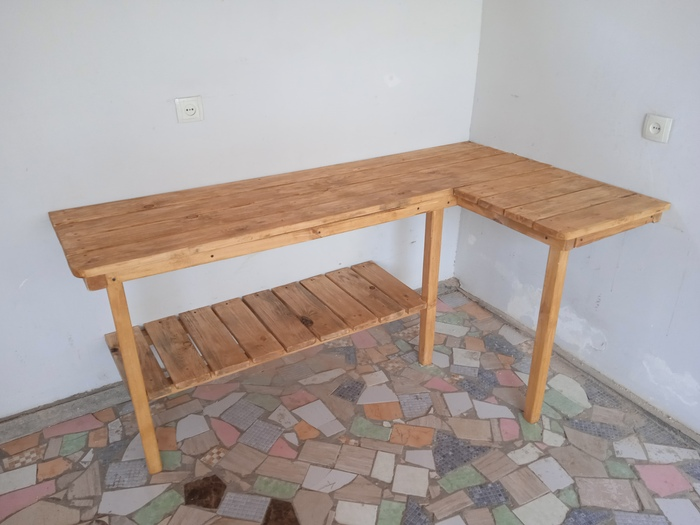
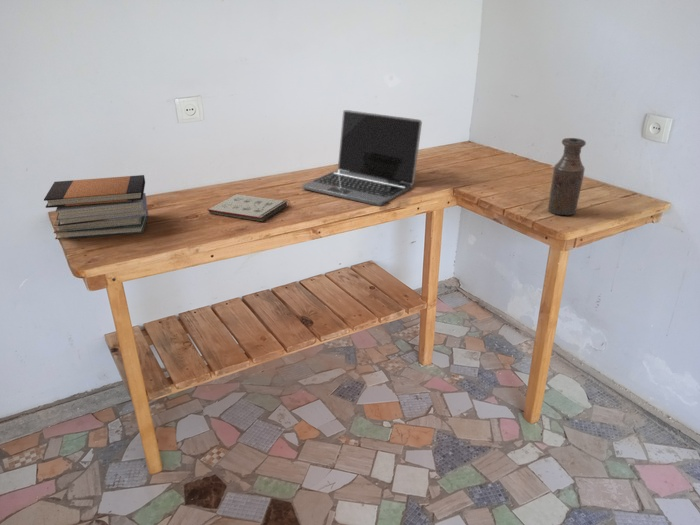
+ bottle (567, 176)
+ book stack (101, 206)
+ laptop (360, 154)
+ notepad (249, 206)
